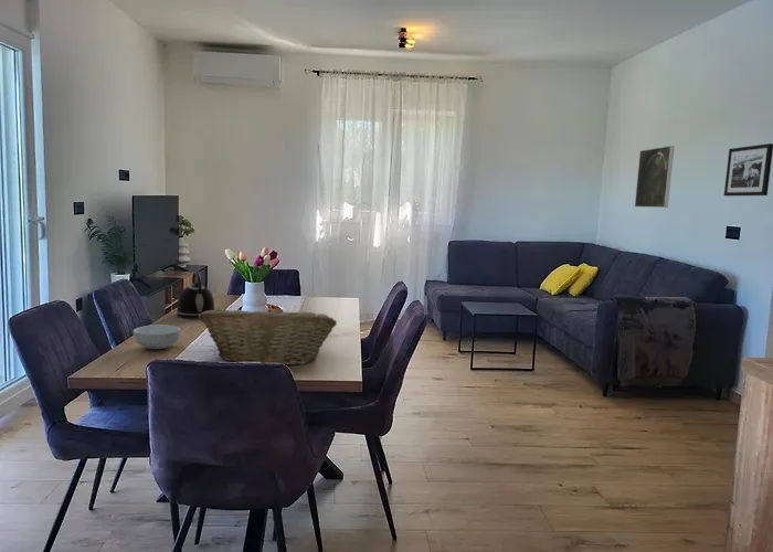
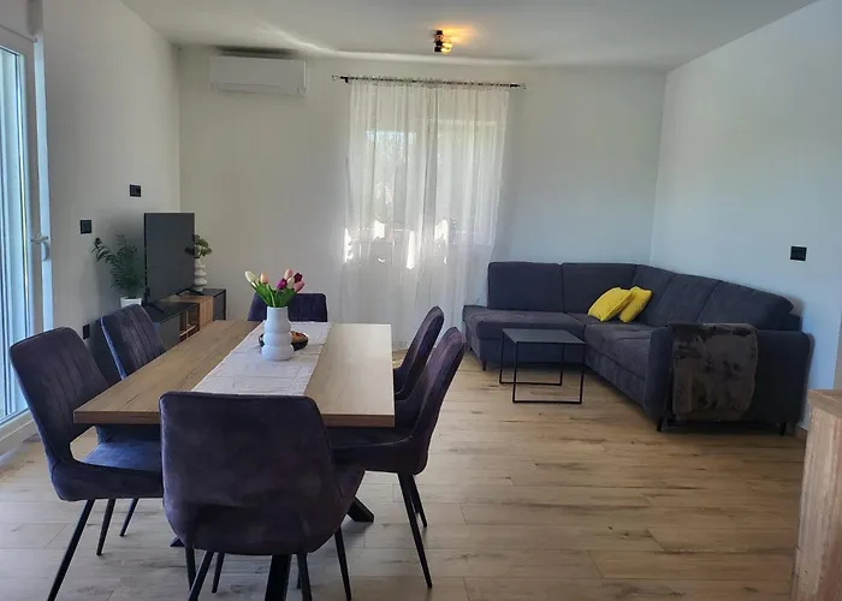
- cereal bowl (157, 338)
- fruit basket (267, 330)
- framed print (653, 178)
- picture frame (746, 171)
- kettle (195, 293)
